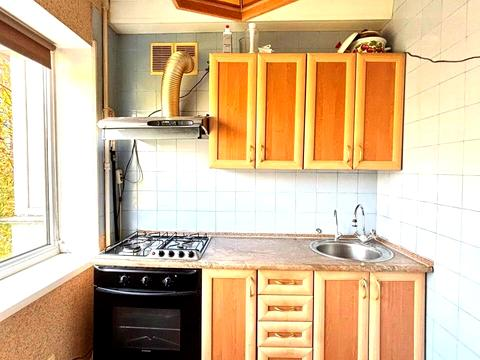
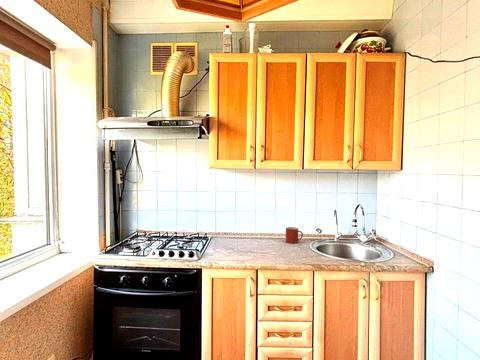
+ mug (294, 235)
